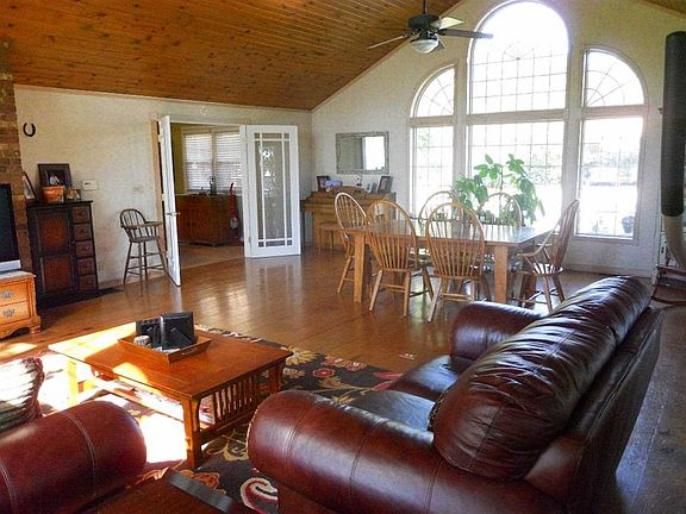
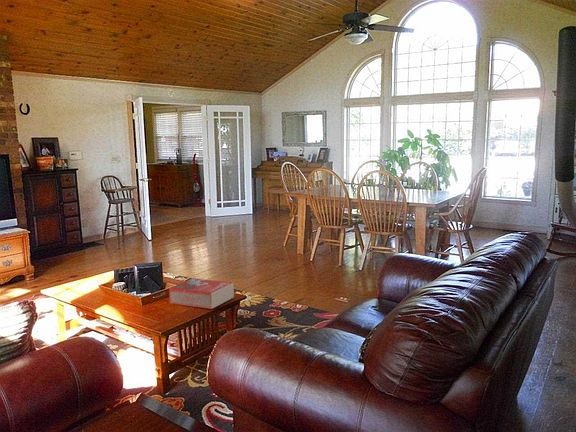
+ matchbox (202, 292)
